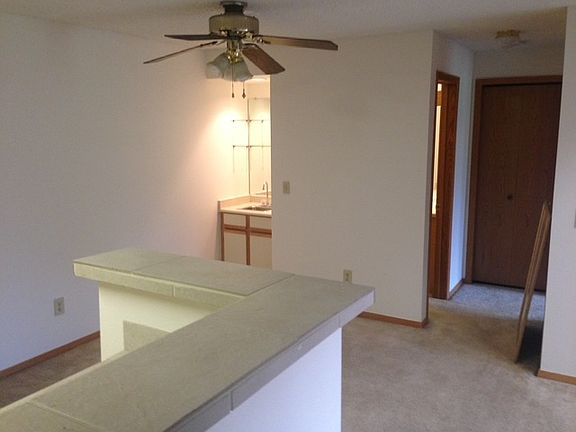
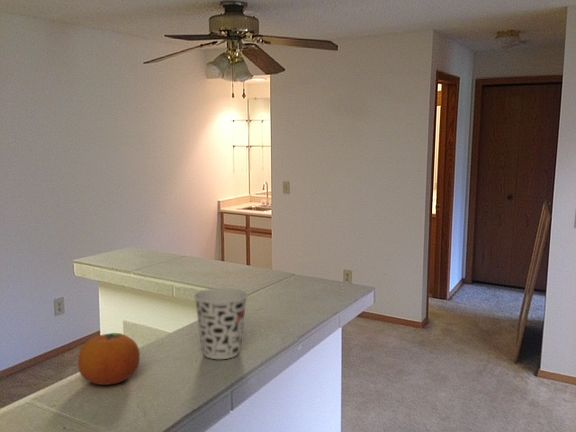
+ fruit (109, 358)
+ cup (221, 323)
